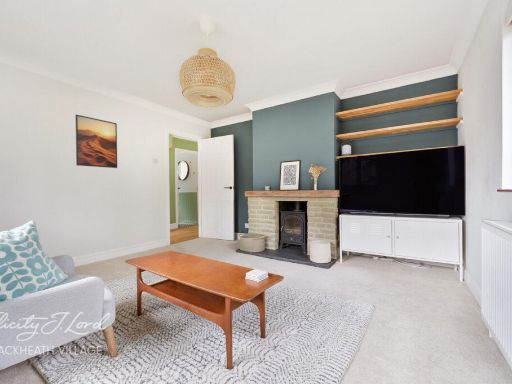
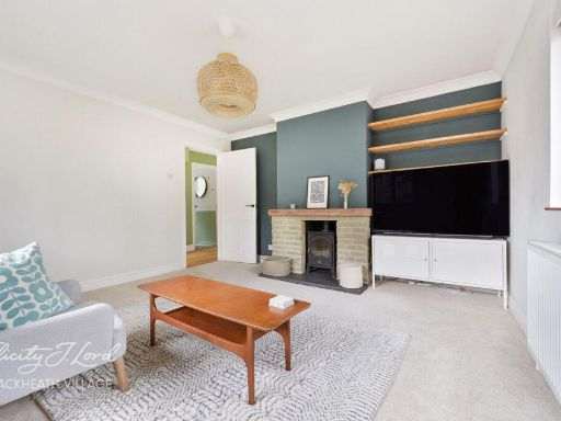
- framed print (97, 143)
